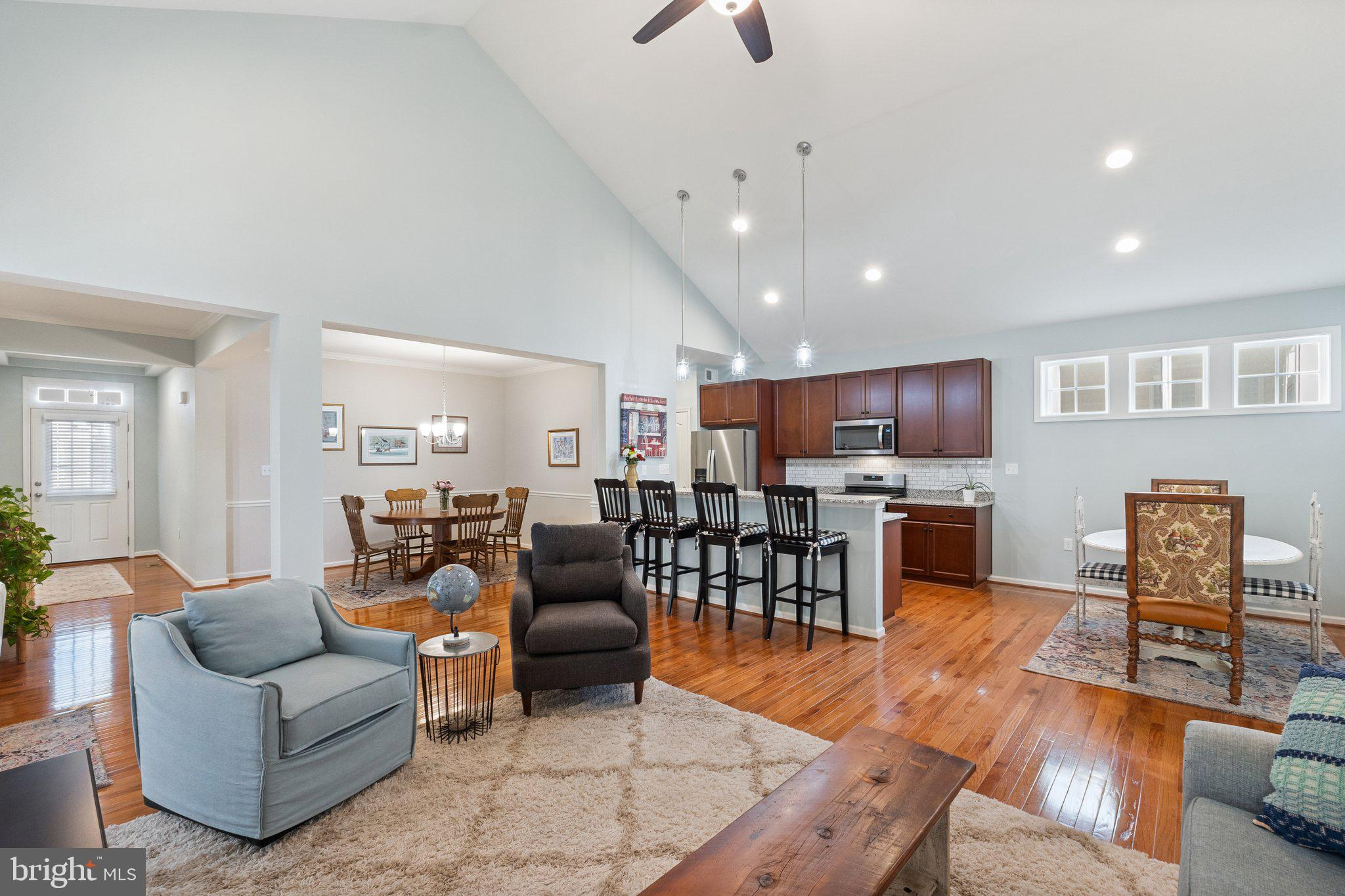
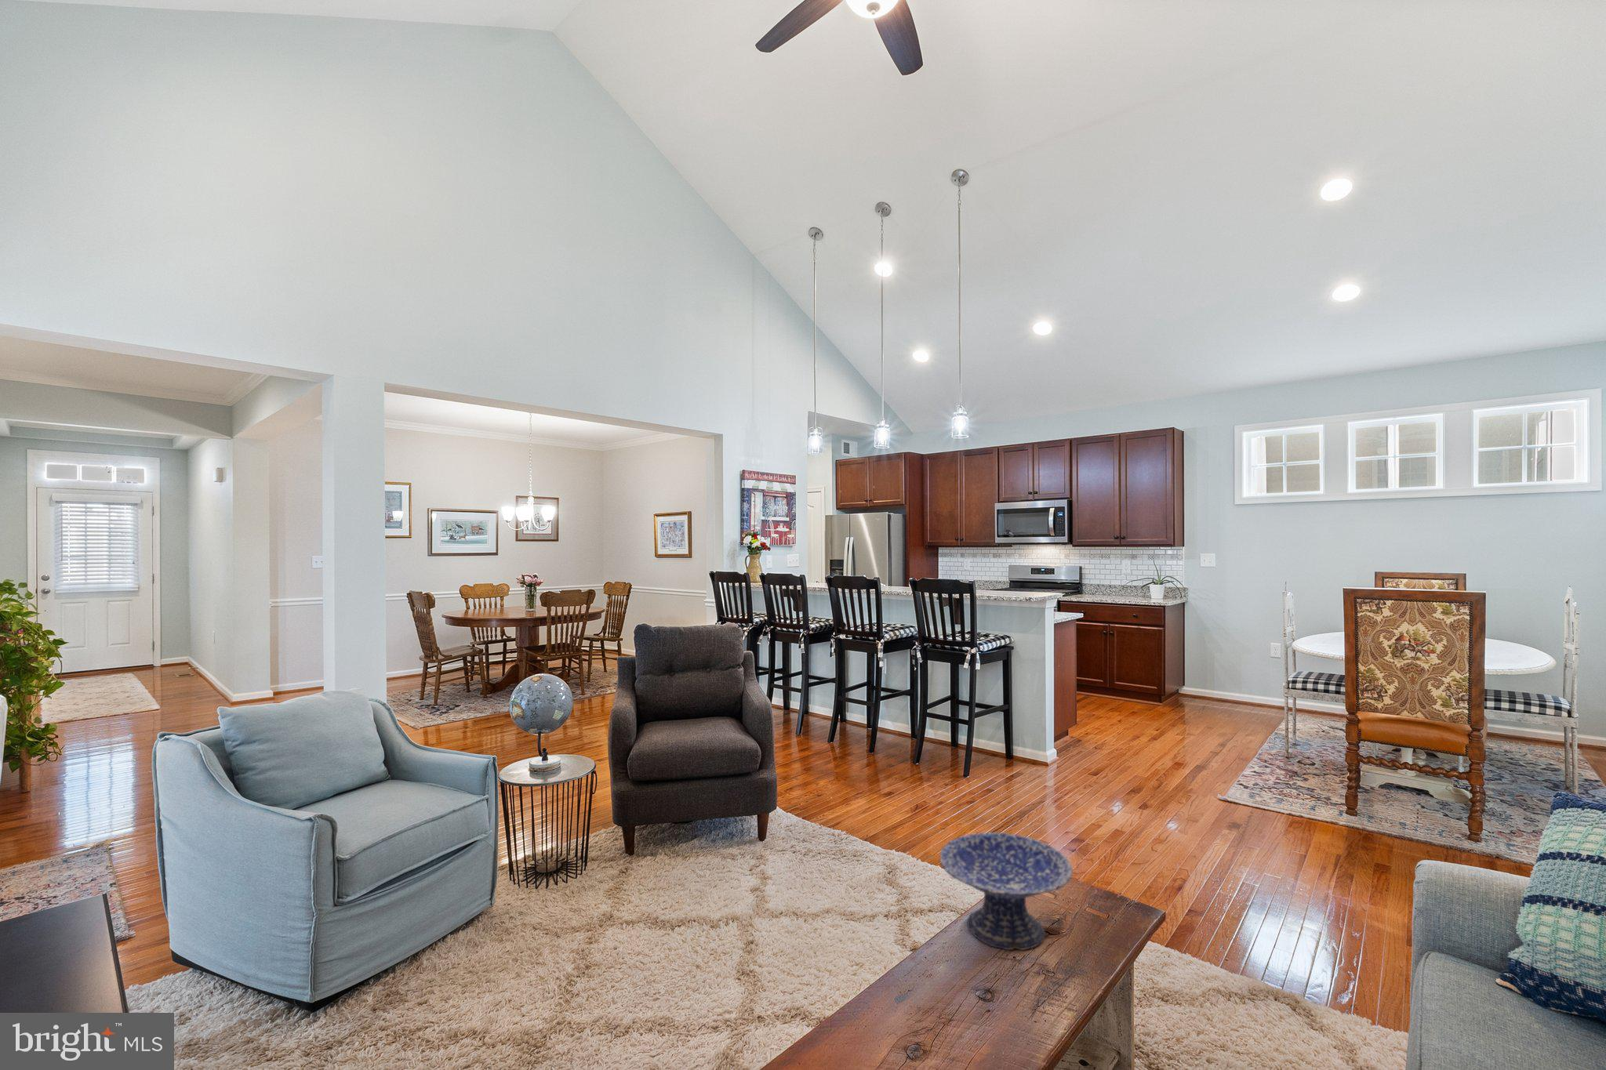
+ decorative bowl (1004, 893)
